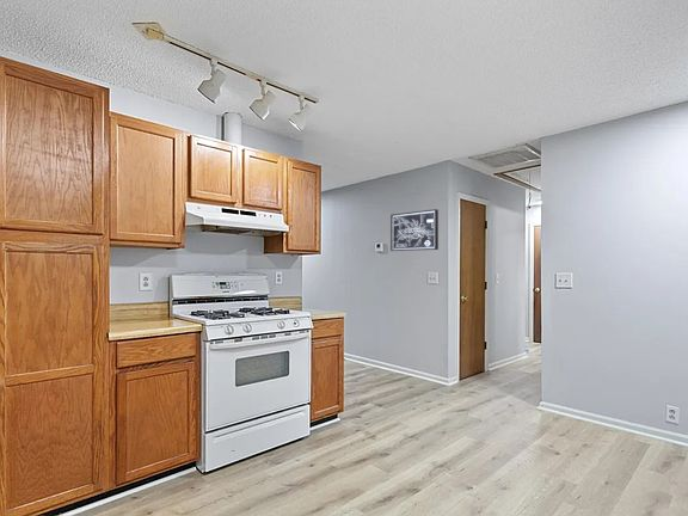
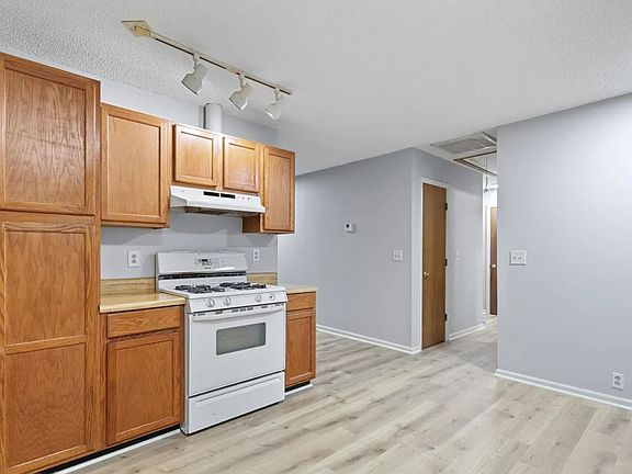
- wall art (413, 231)
